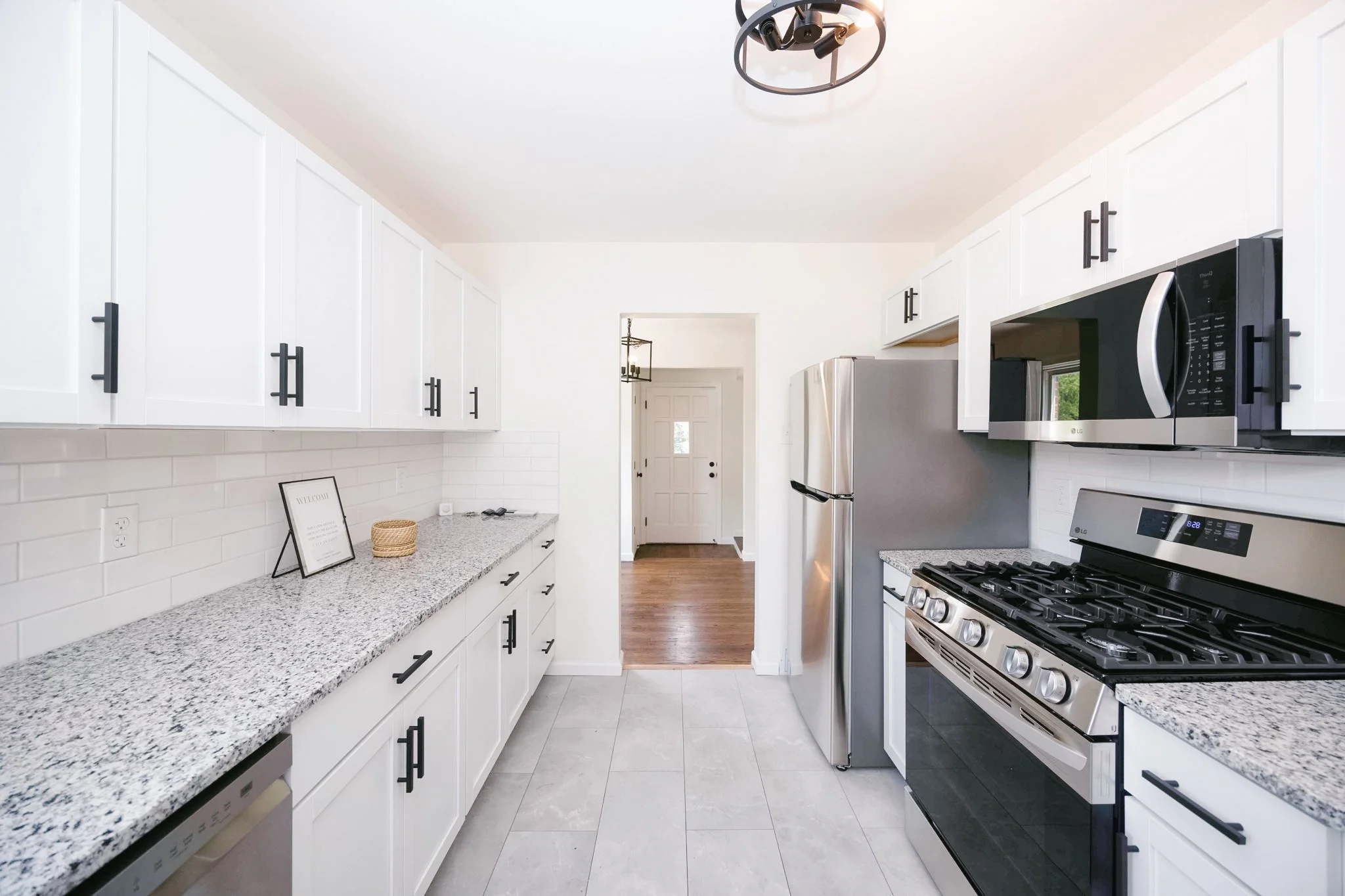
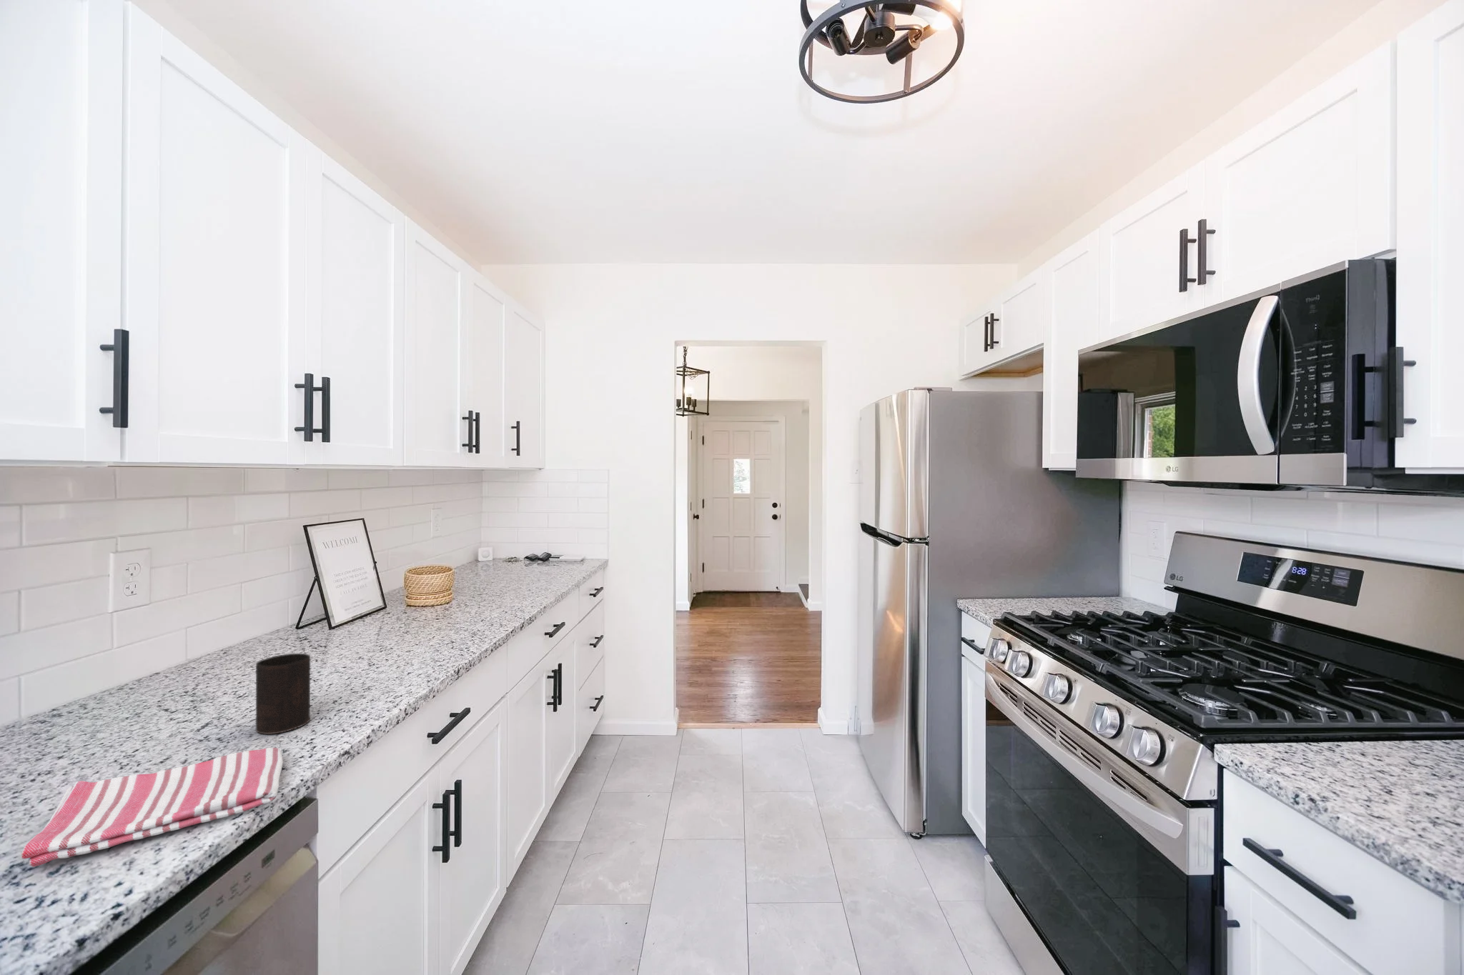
+ dish towel (174, 793)
+ cup (283, 692)
